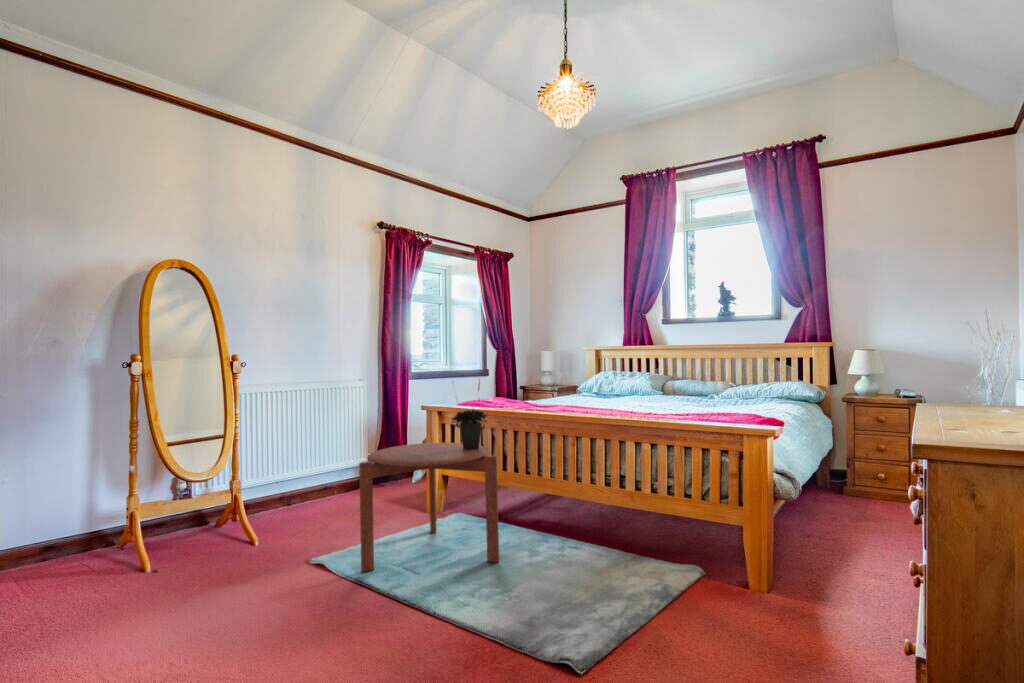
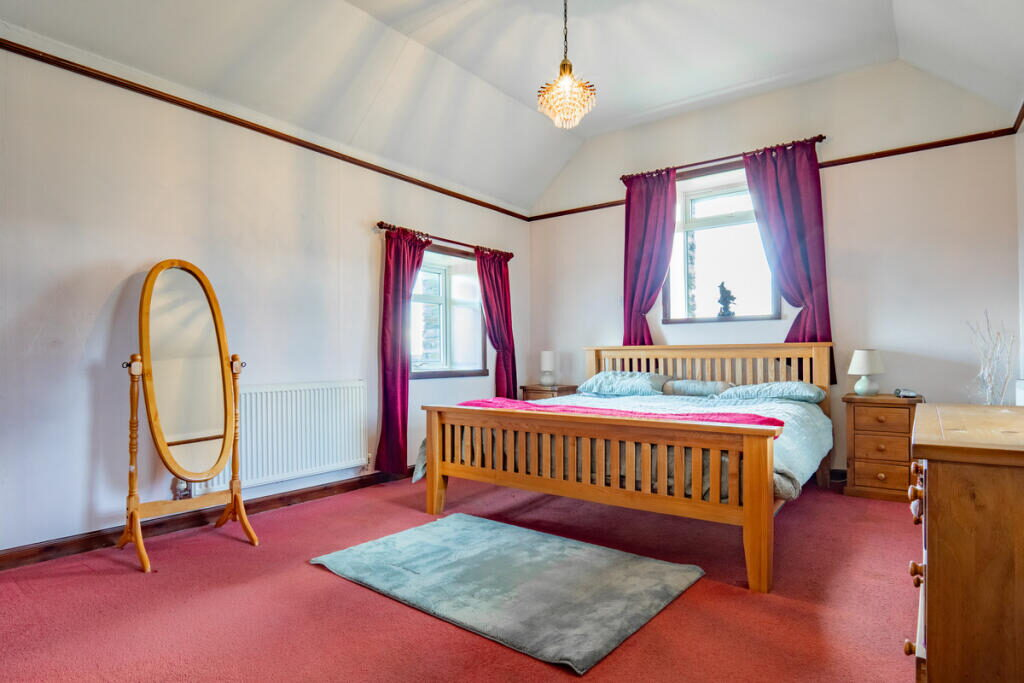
- side table (430, 502)
- potted plant (469, 412)
